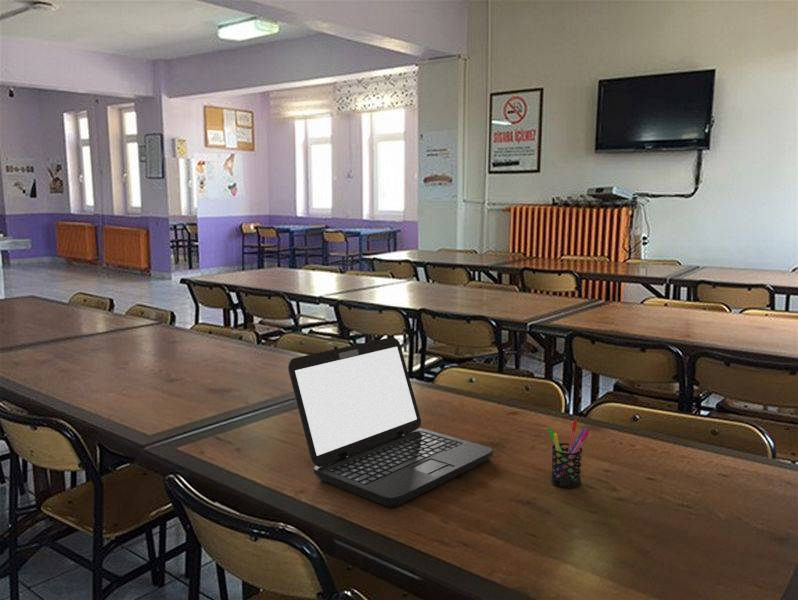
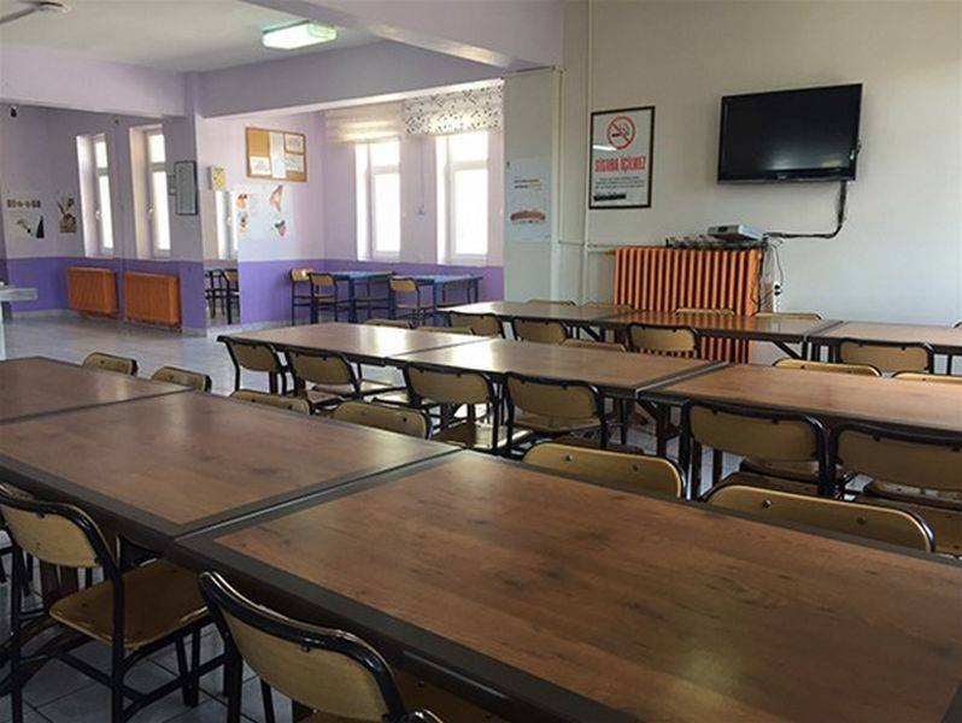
- laptop (394, 410)
- pen holder (564, 450)
